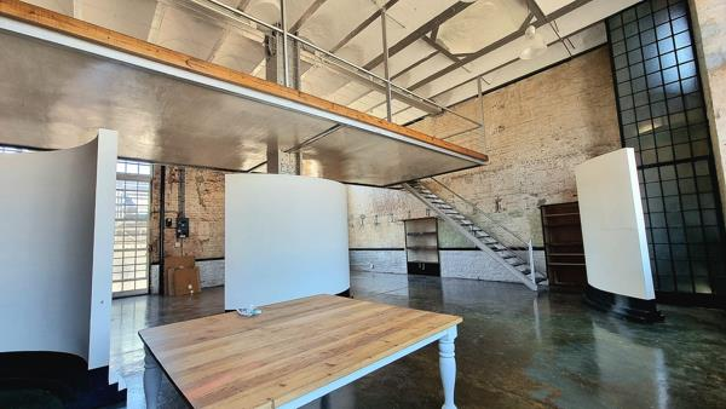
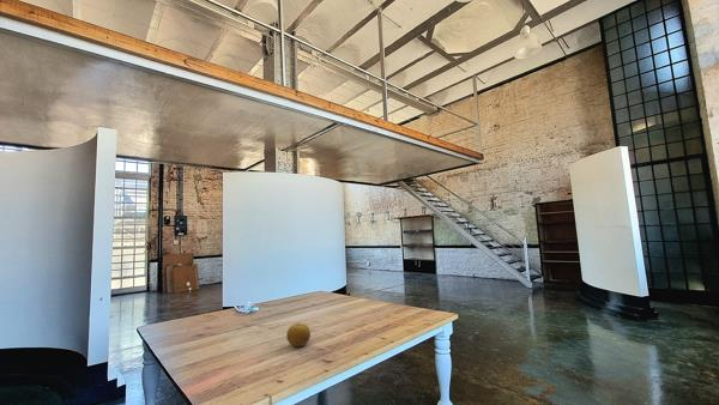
+ fruit (298, 334)
